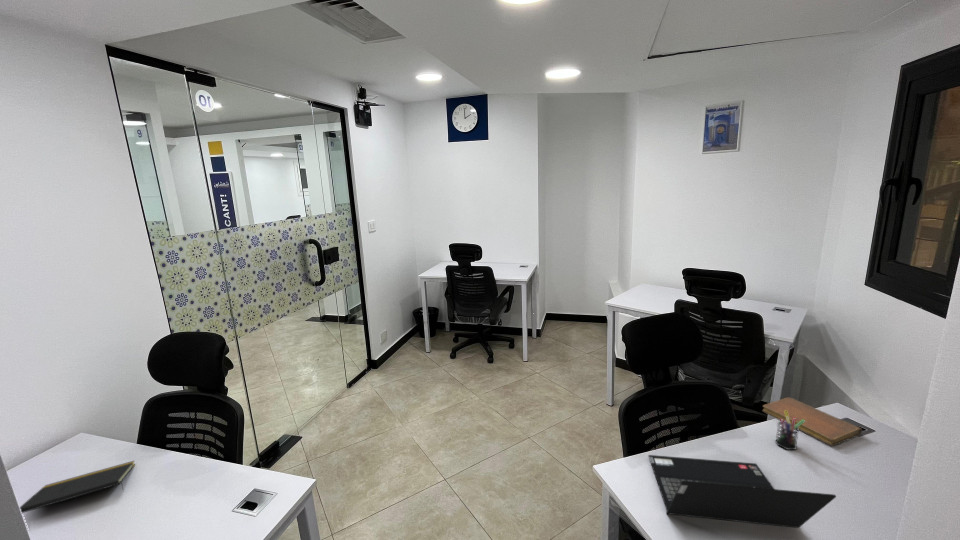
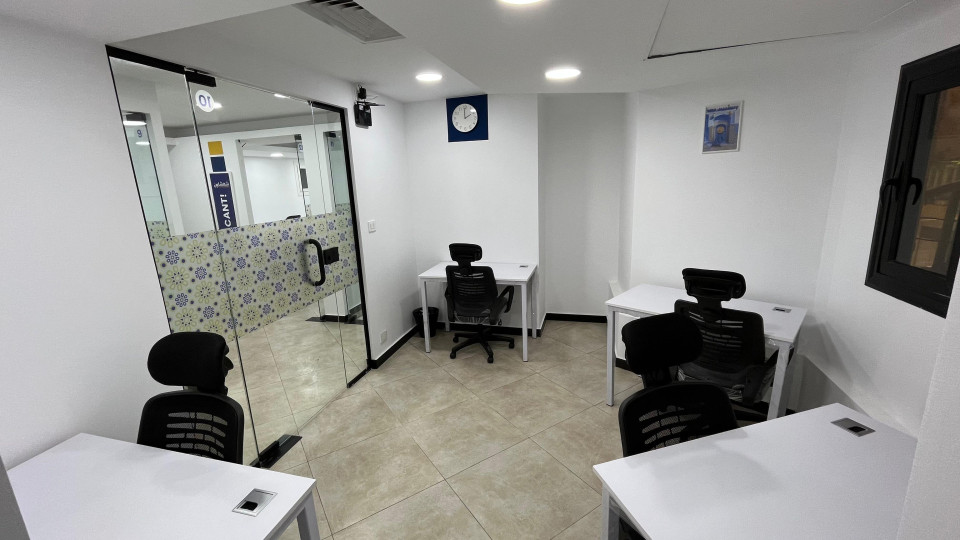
- notebook (809, 419)
- pen holder (790, 429)
- laptop computer (724, 473)
- notepad (81, 484)
